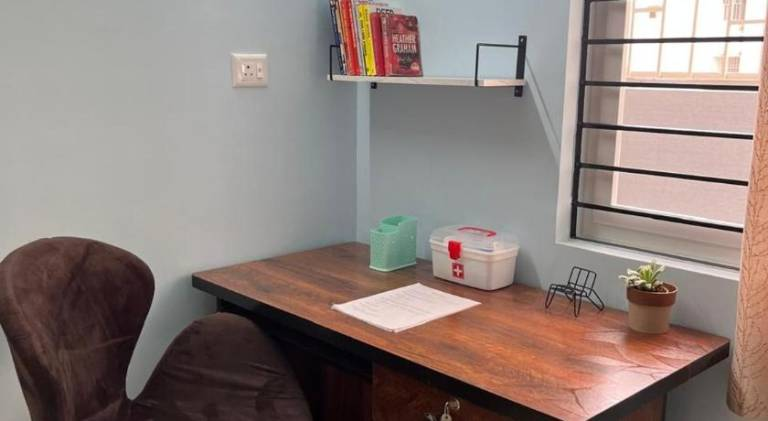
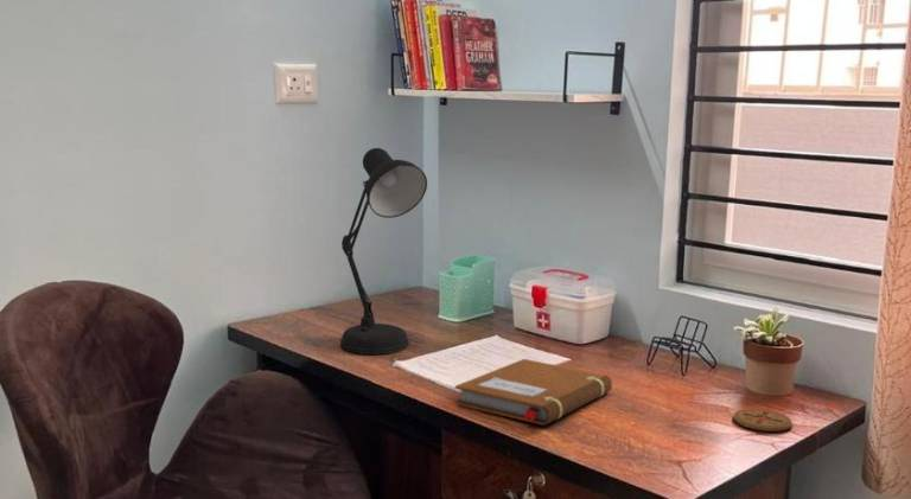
+ desk lamp (355, 241)
+ coaster (762, 420)
+ notebook (533, 390)
